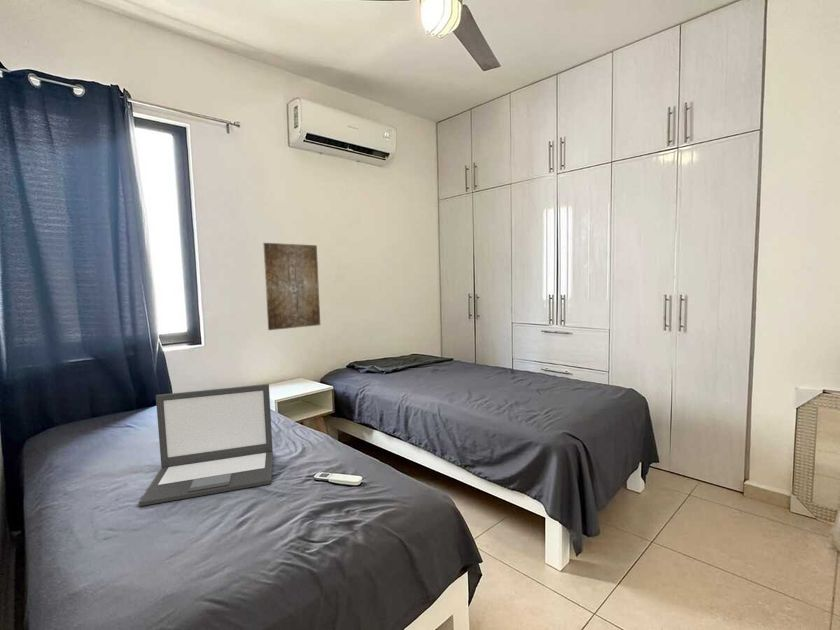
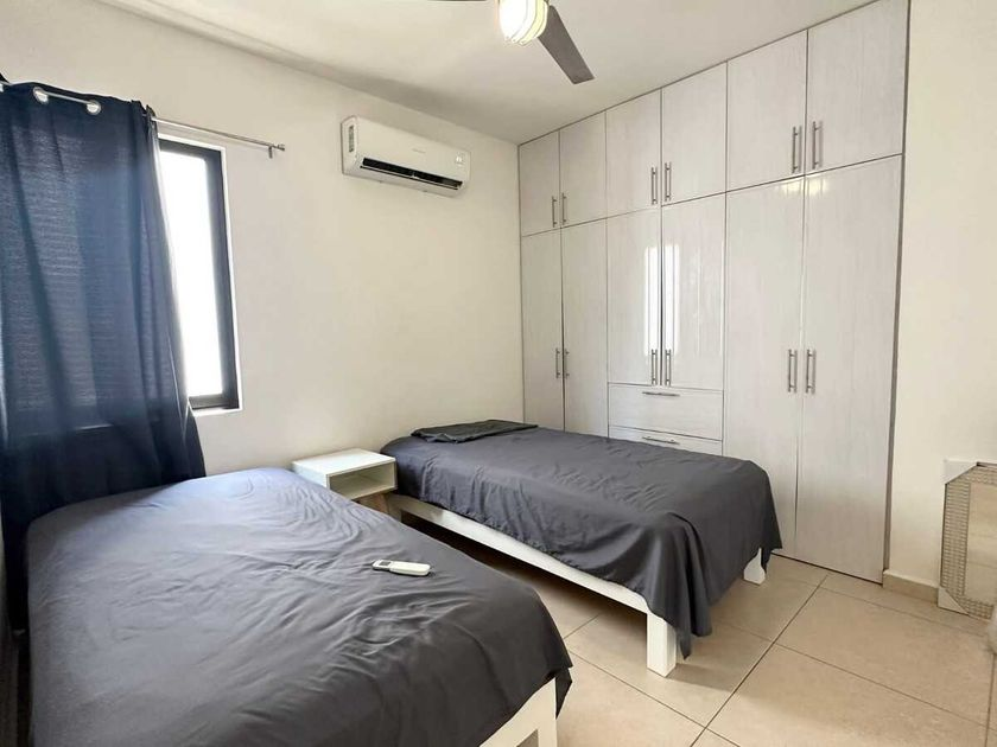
- laptop (212, 437)
- wall art (293, 286)
